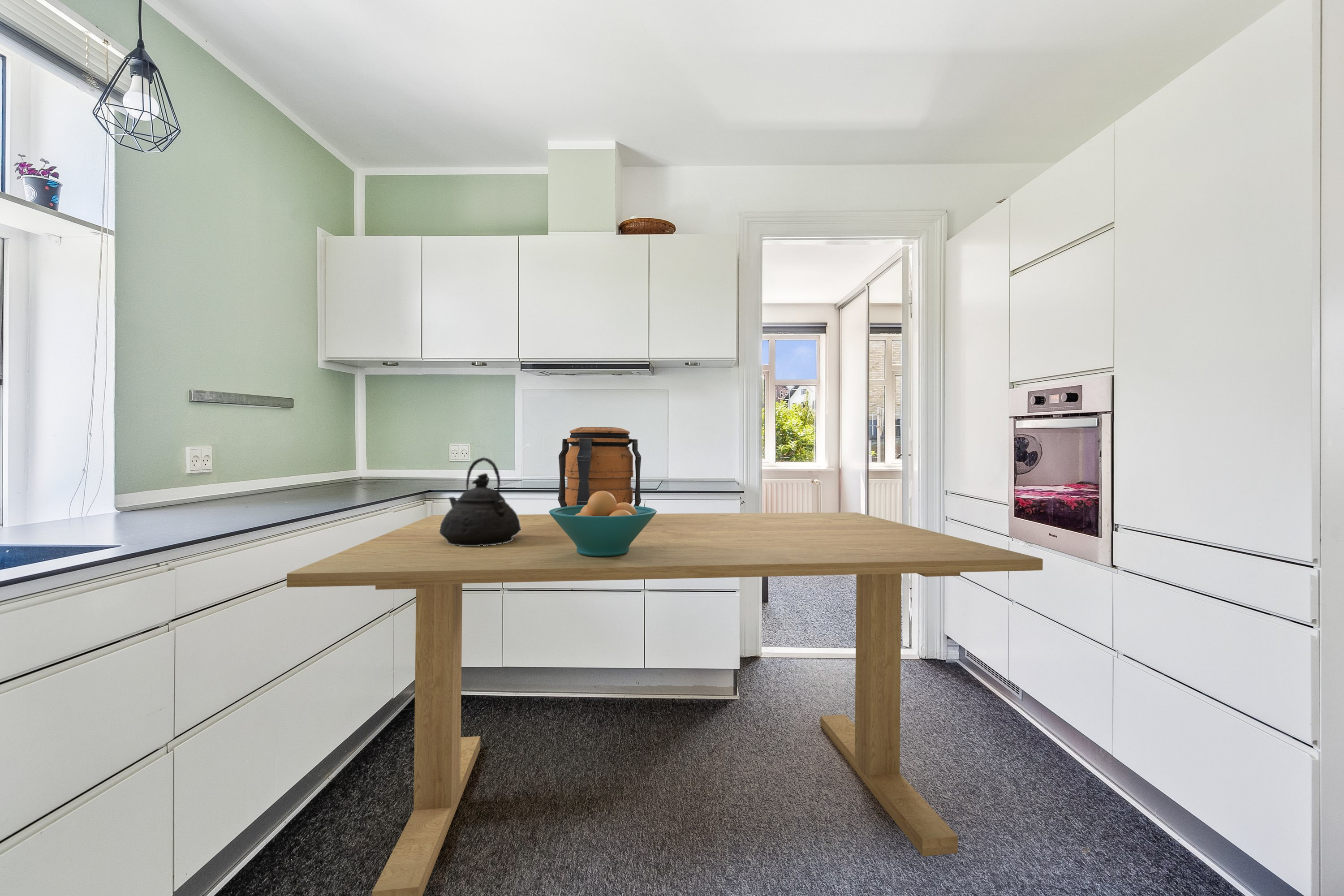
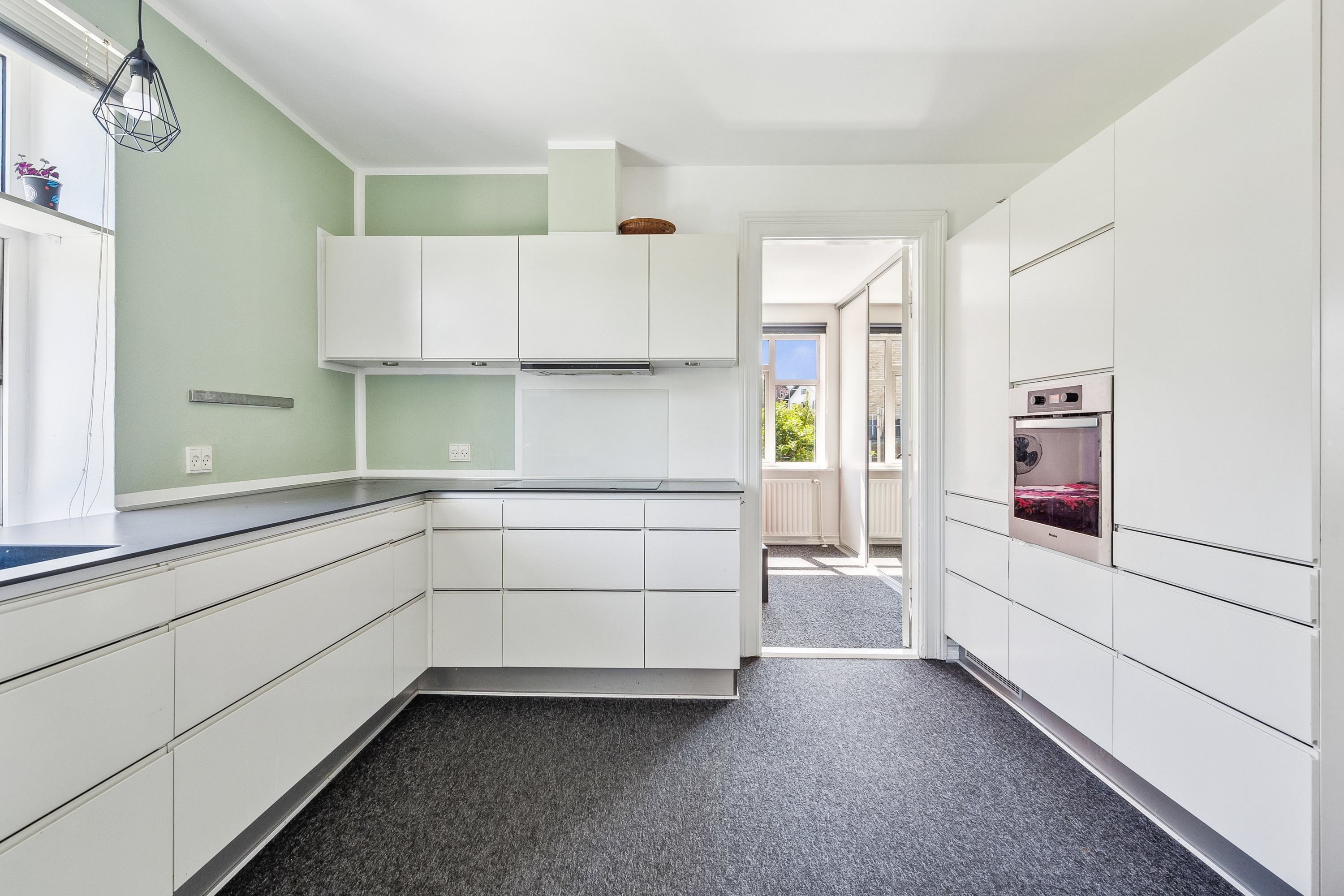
- canister (599, 474)
- teakettle (476, 498)
- fruit bowl (603, 521)
- dining table (670, 578)
